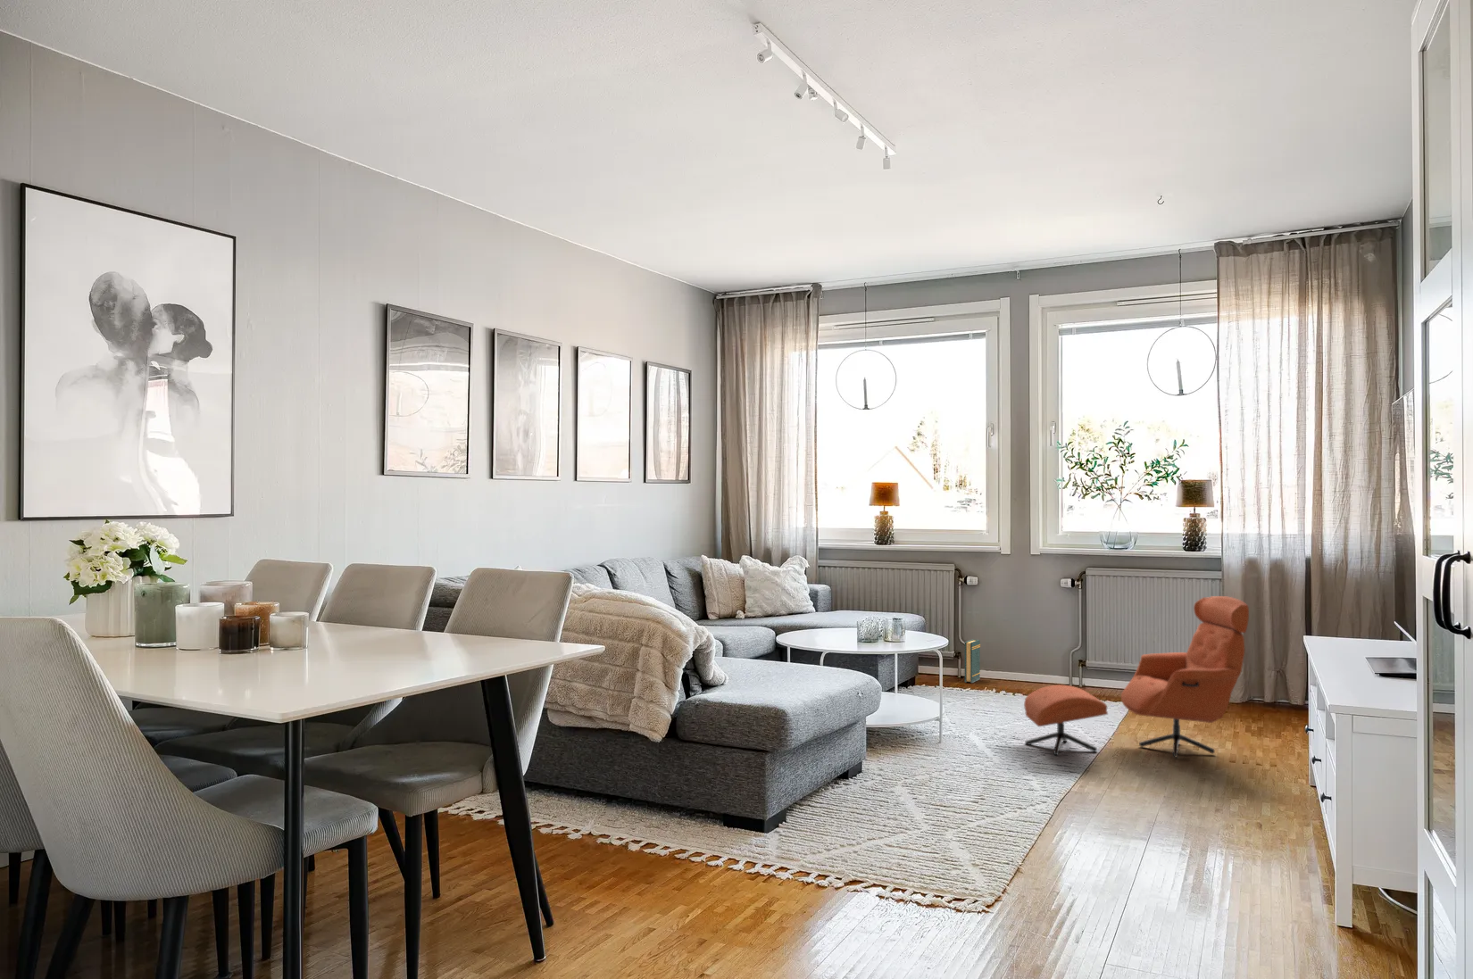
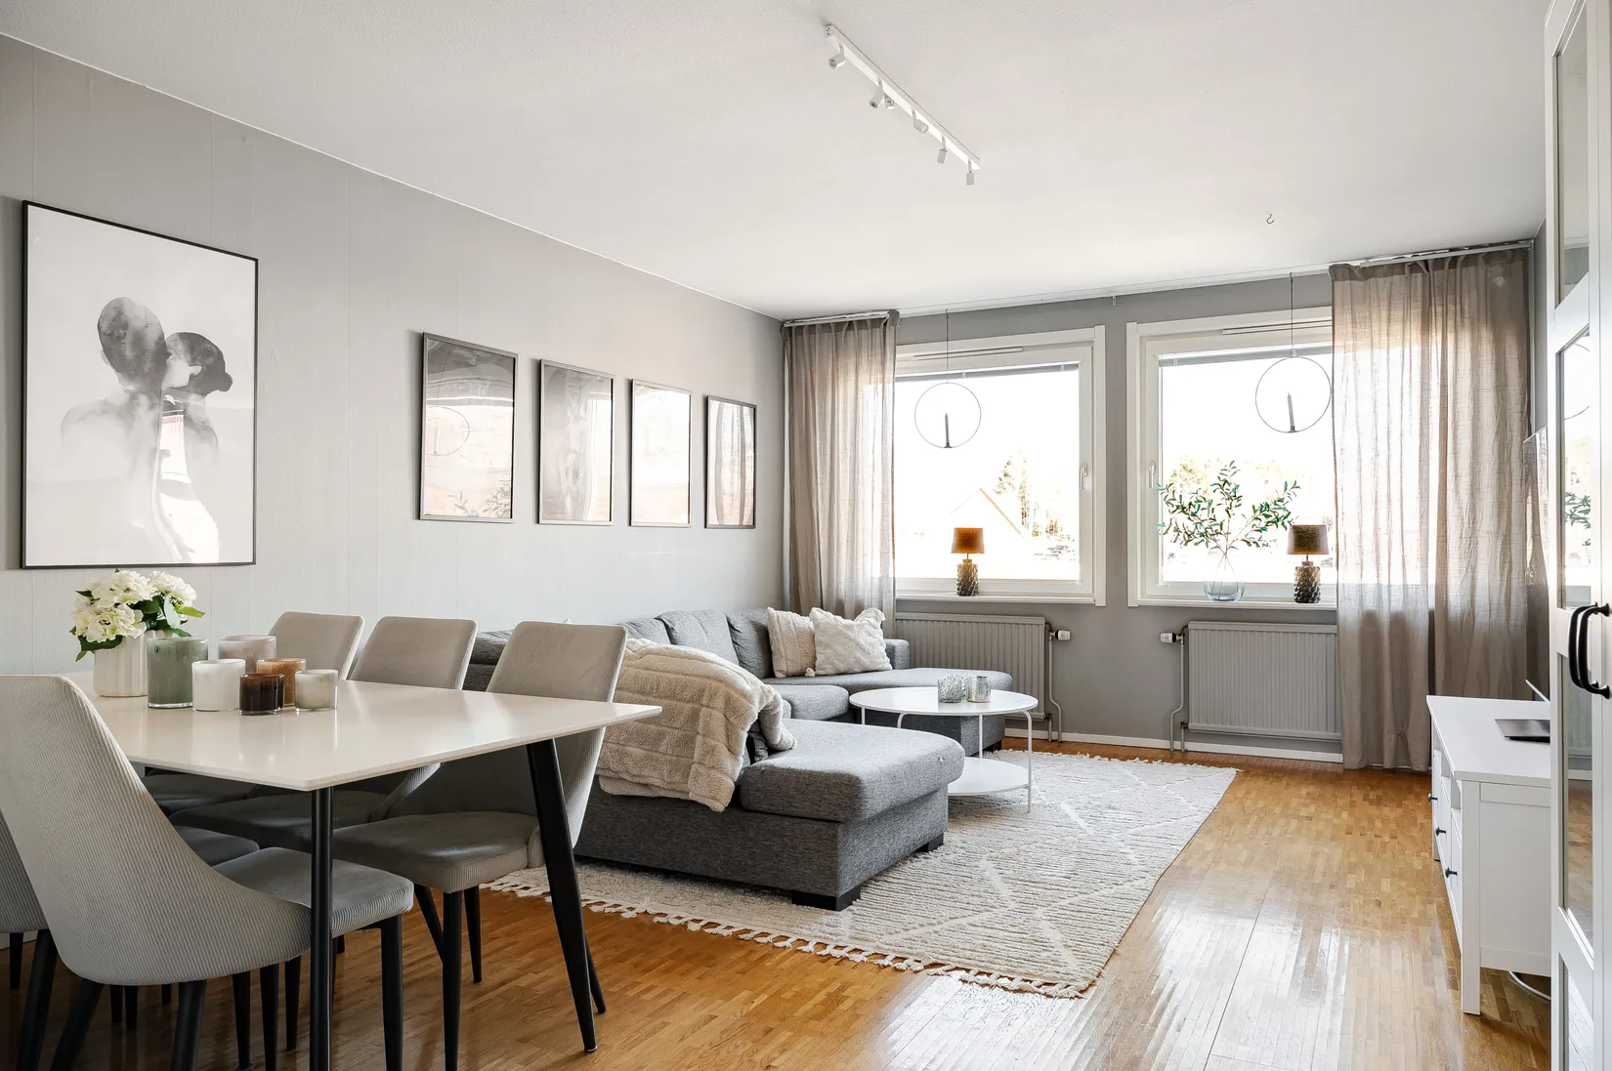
- book (973, 660)
- armchair (1134, 673)
